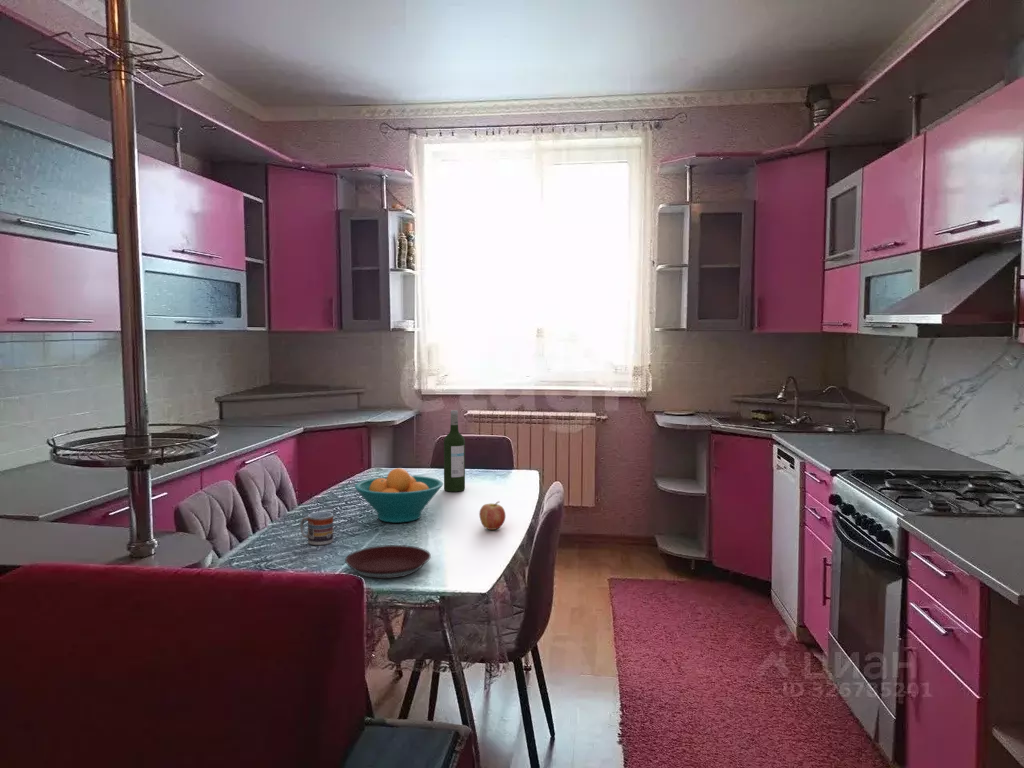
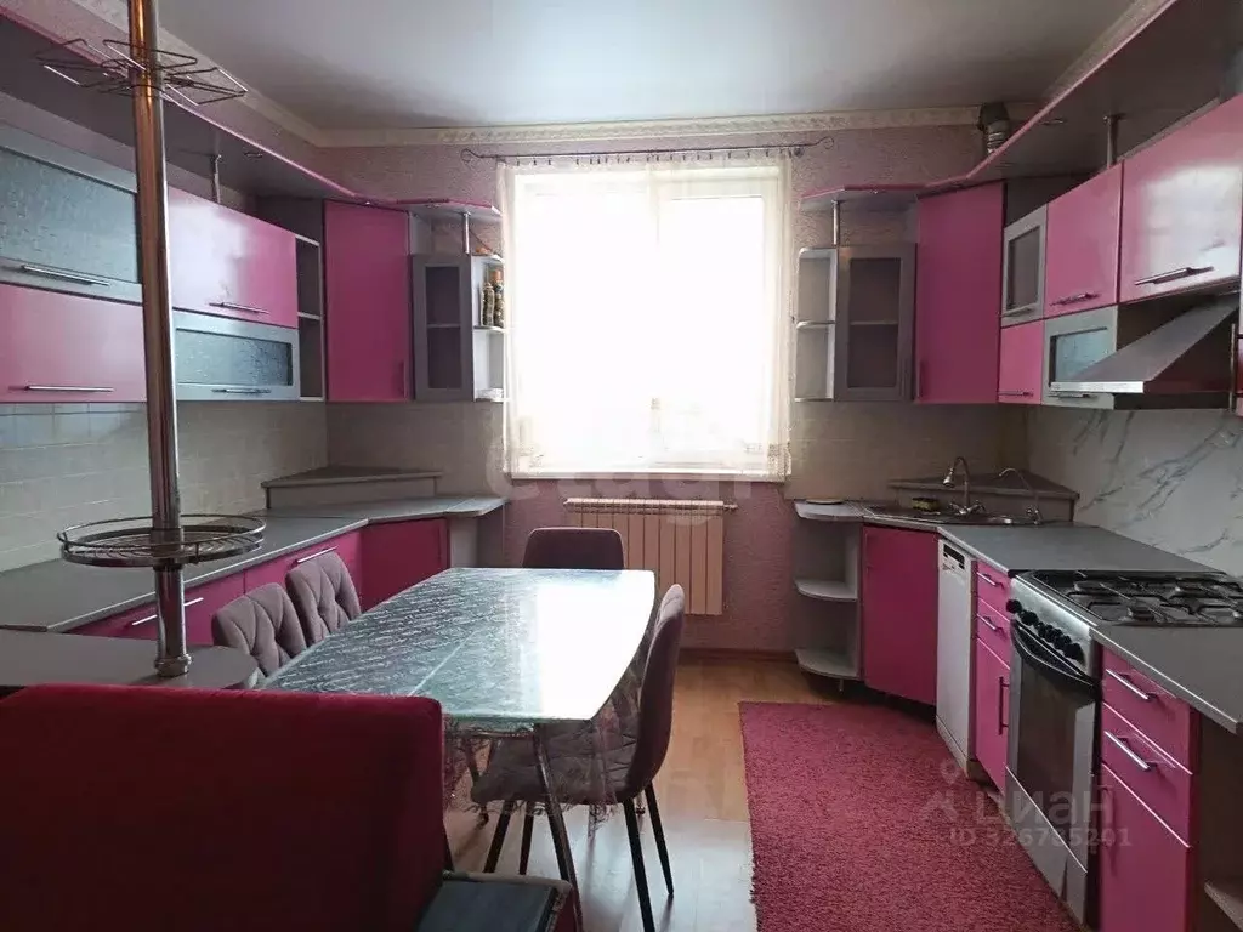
- fruit bowl (399, 493)
- fruit (492, 515)
- cup (316, 527)
- wine bottle (454, 450)
- plate (388, 562)
